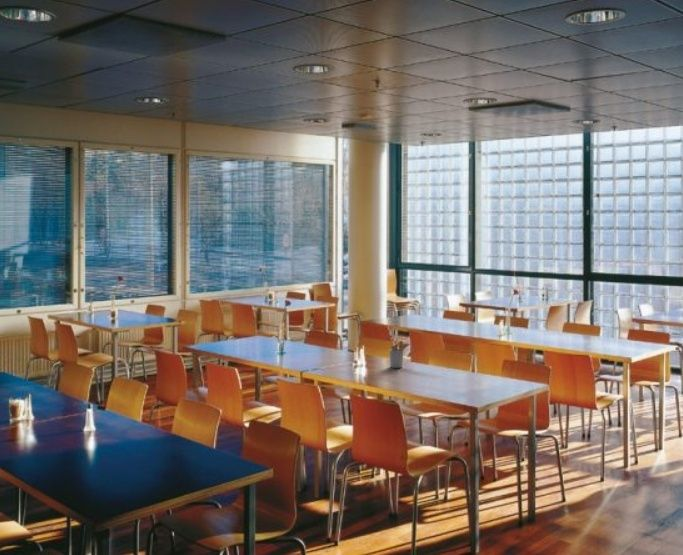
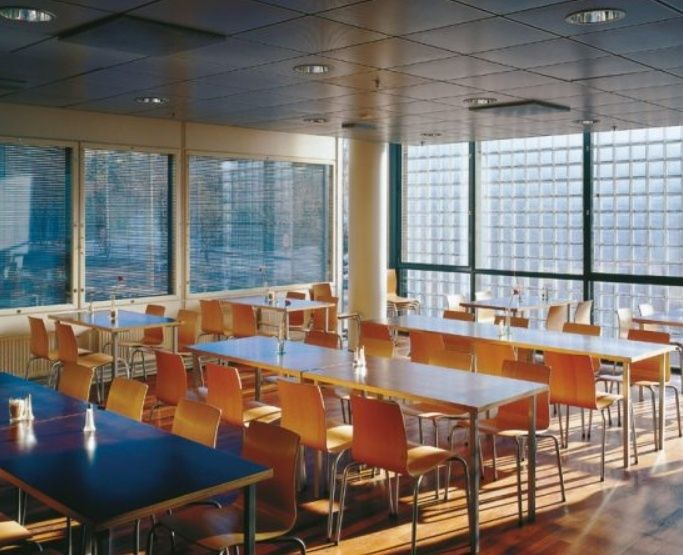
- utensil holder (399, 354)
